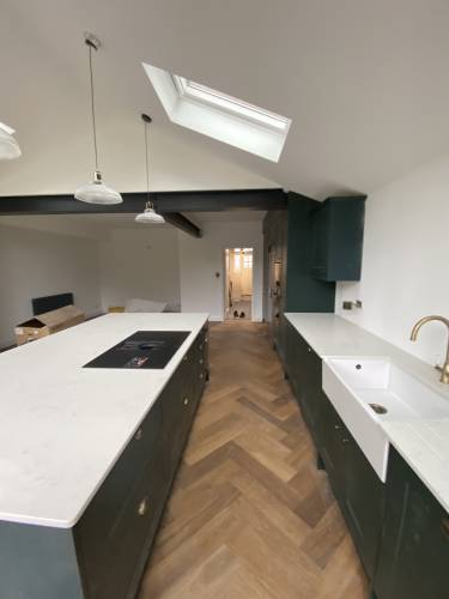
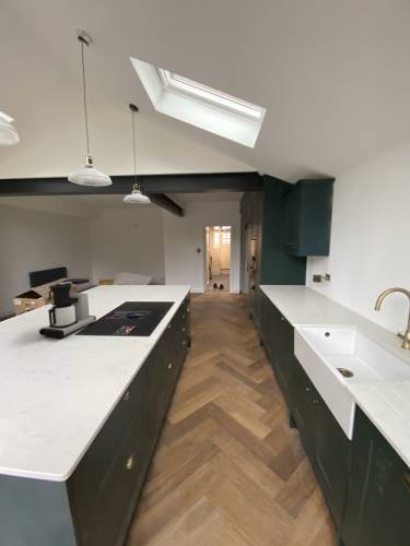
+ coffee maker (68, 305)
